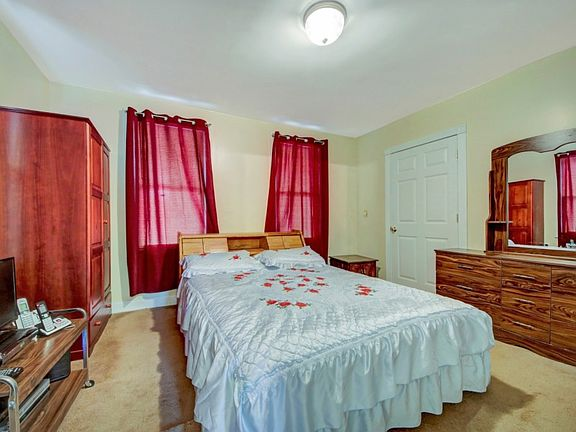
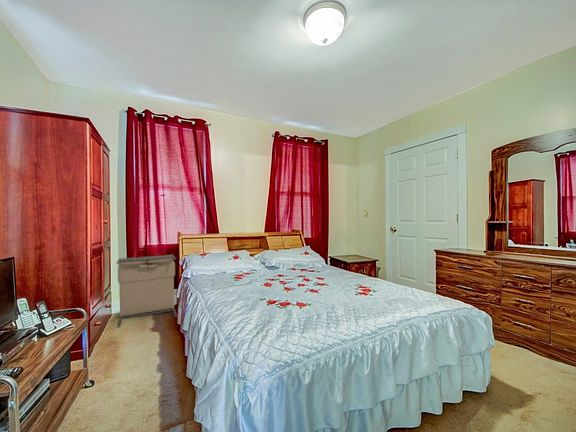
+ laundry hamper (148, 287)
